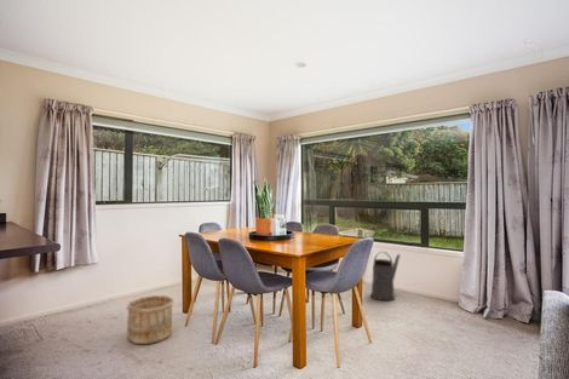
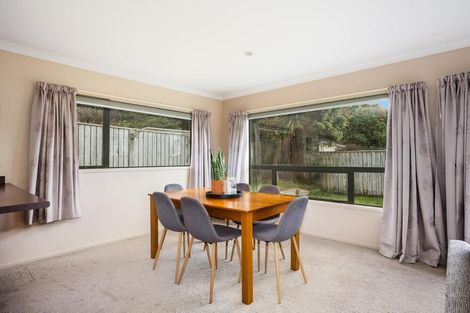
- wooden bucket (150, 318)
- watering can (386, 272)
